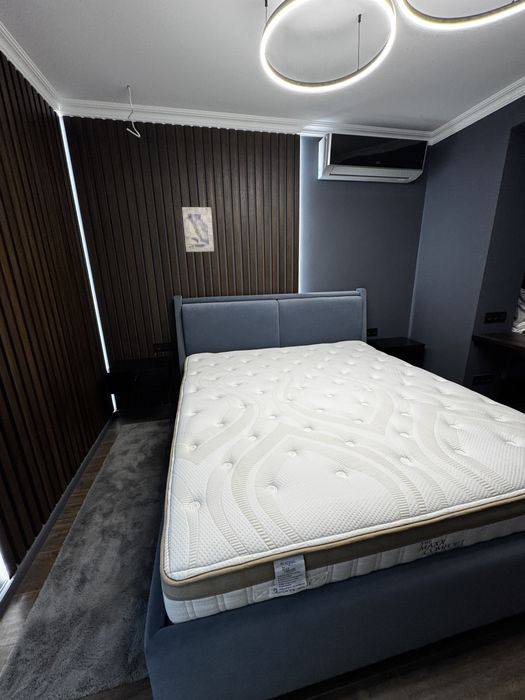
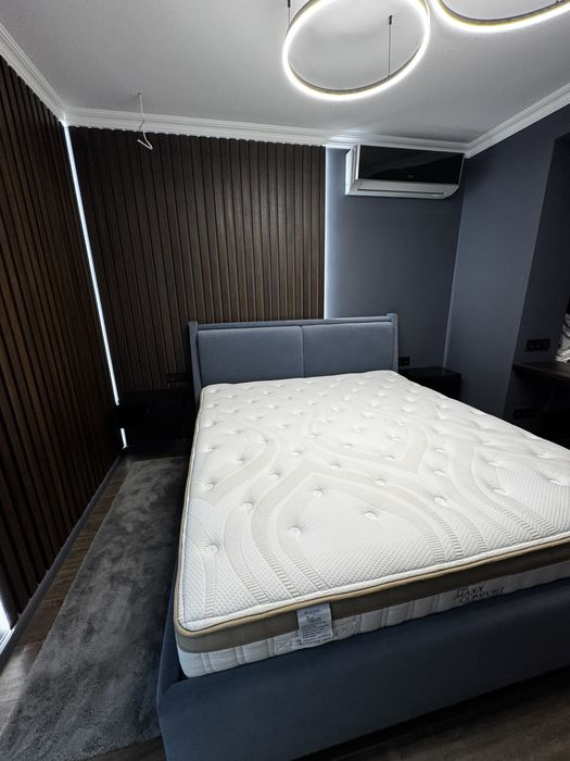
- wall art (198, 230)
